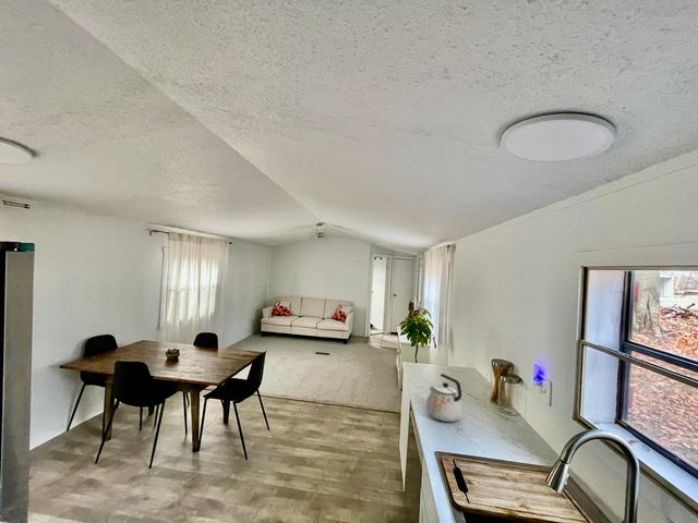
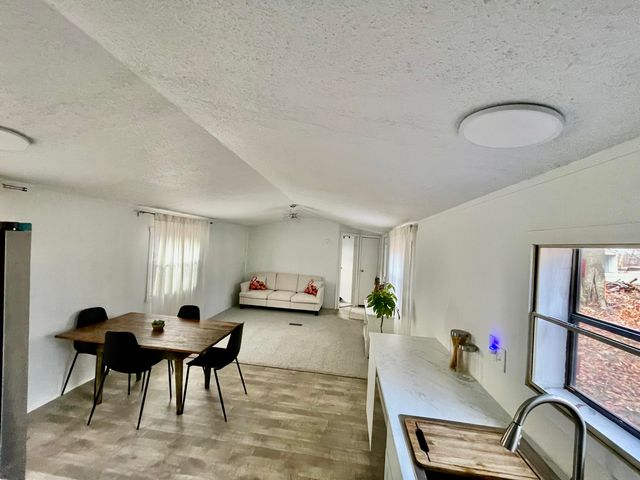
- kettle (444, 396)
